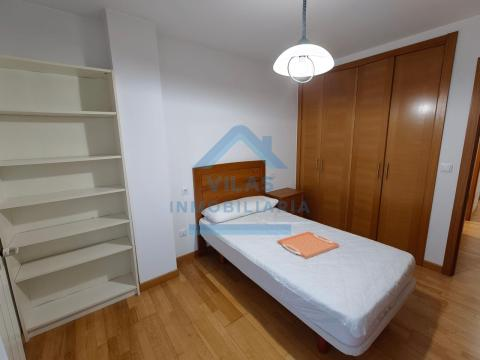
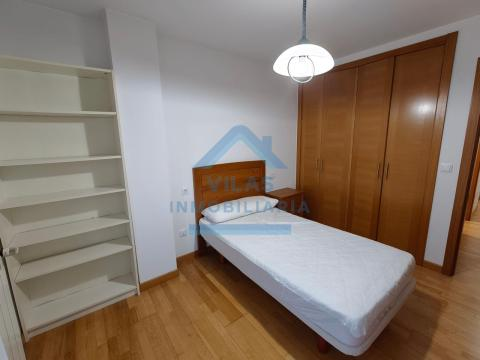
- serving tray (307, 243)
